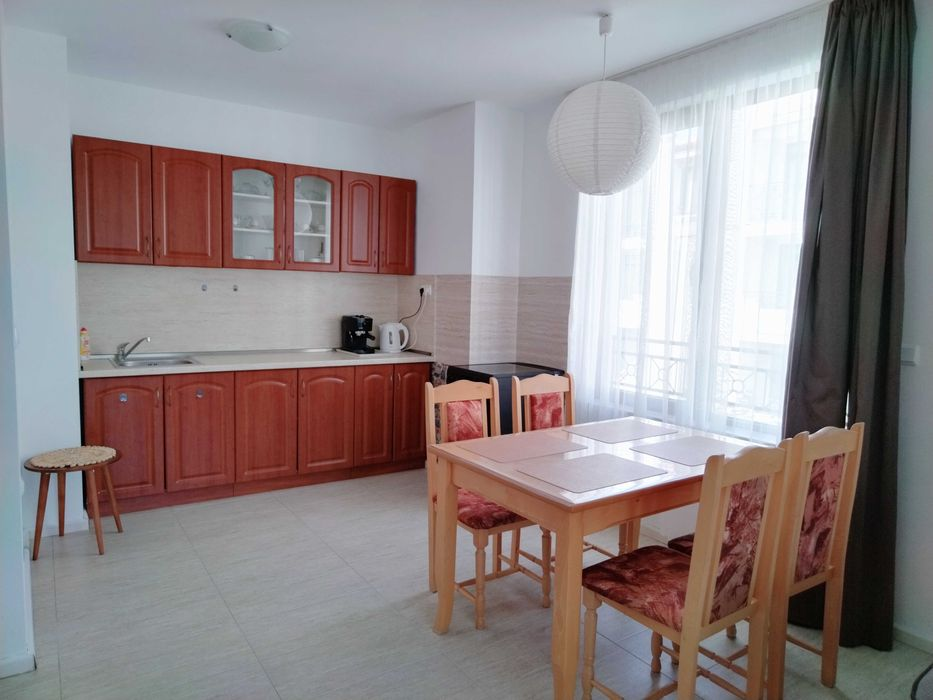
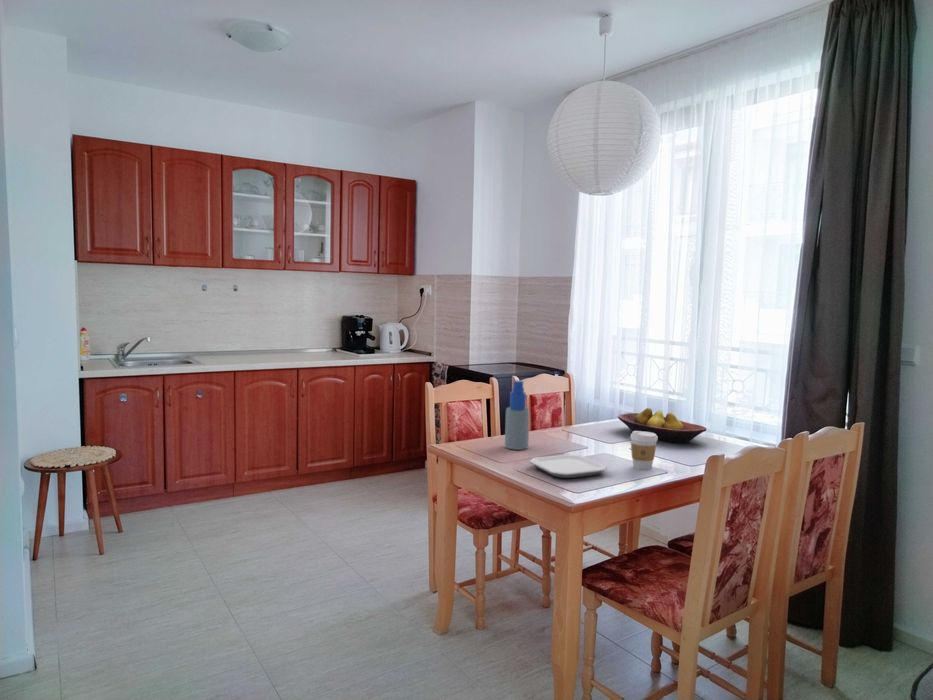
+ spray bottle (517, 414)
+ fruit bowl (660, 423)
+ coffee cup (643, 449)
+ plate (567, 466)
